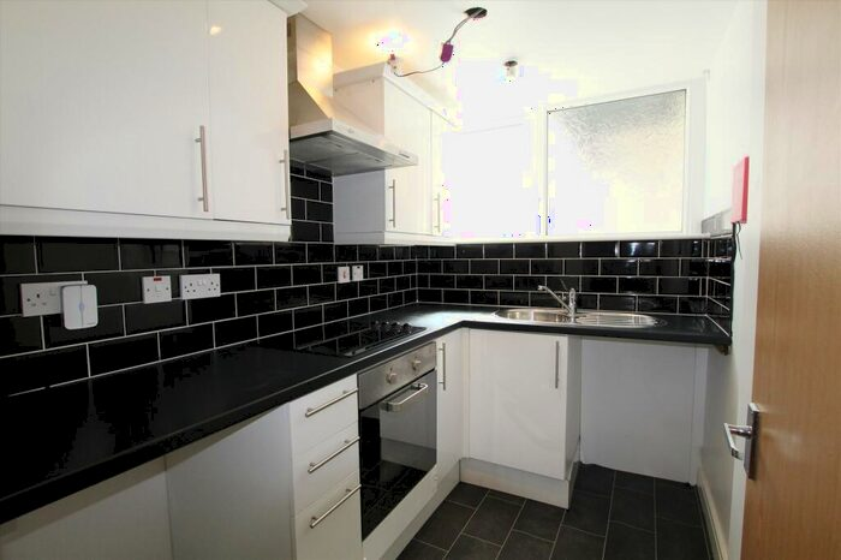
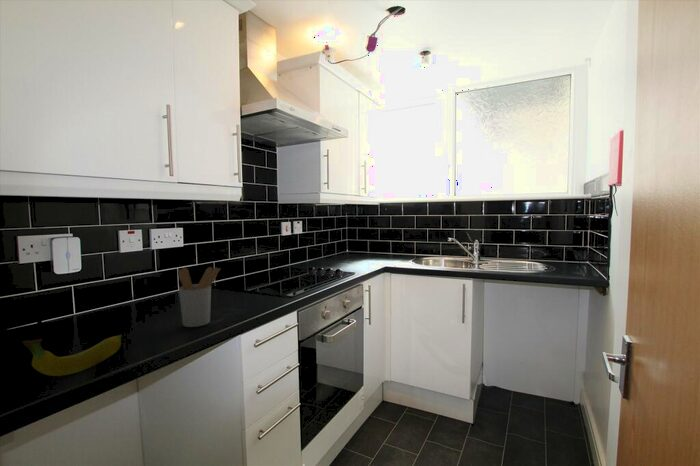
+ fruit (77, 353)
+ utensil holder (201, 294)
